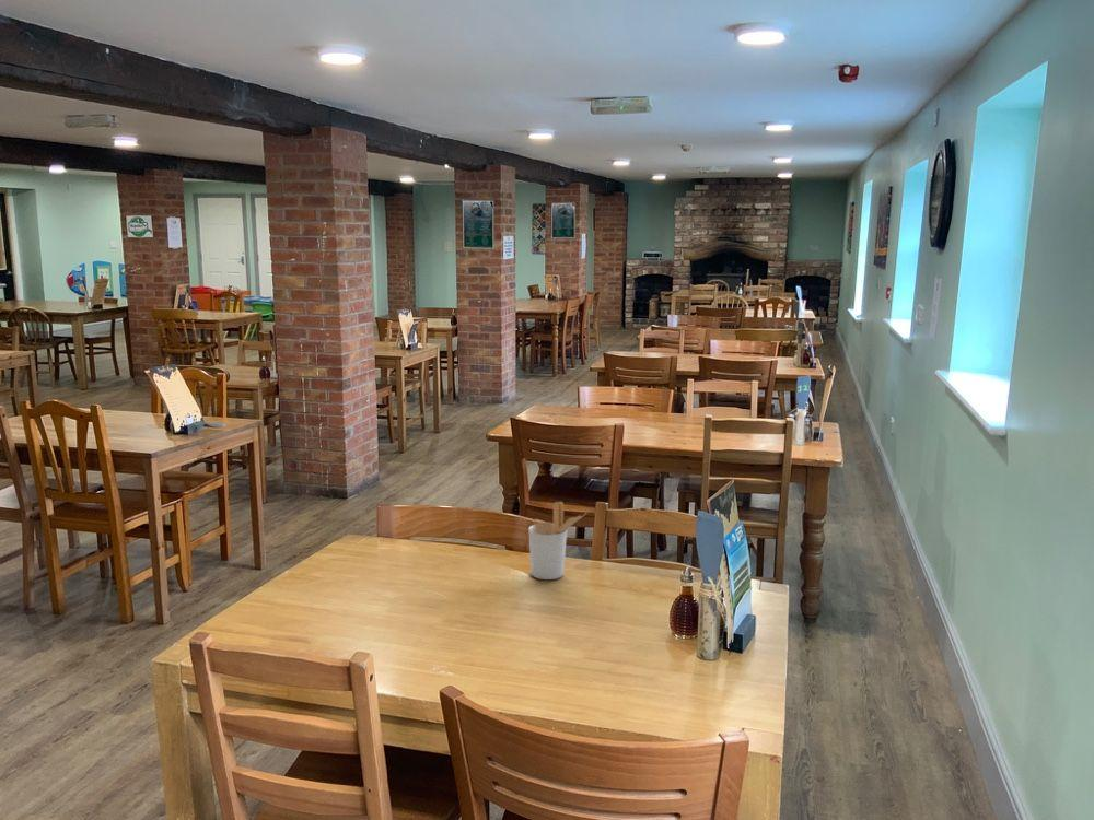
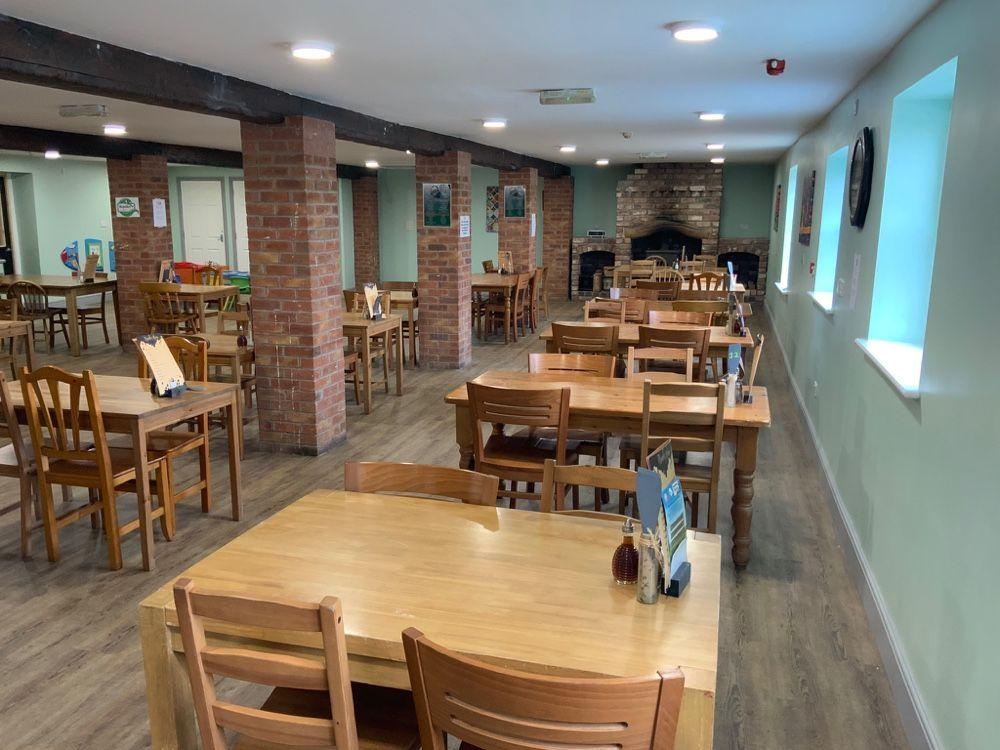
- utensil holder (556, 541)
